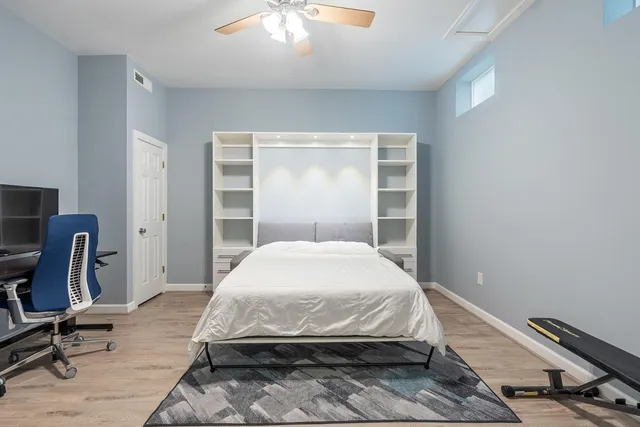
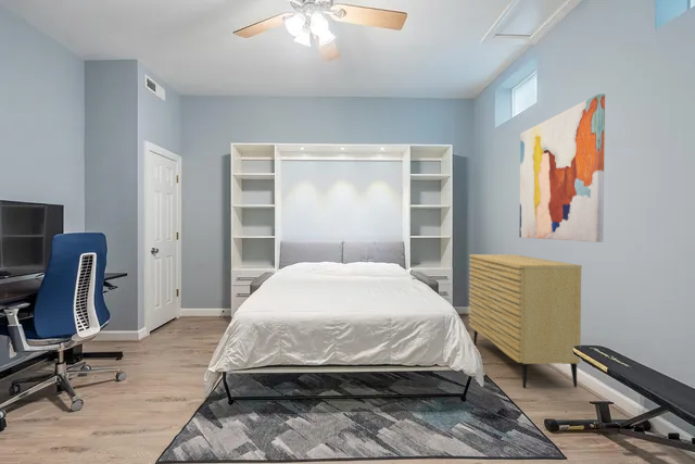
+ dresser (515, 311)
+ wall art (554, 178)
